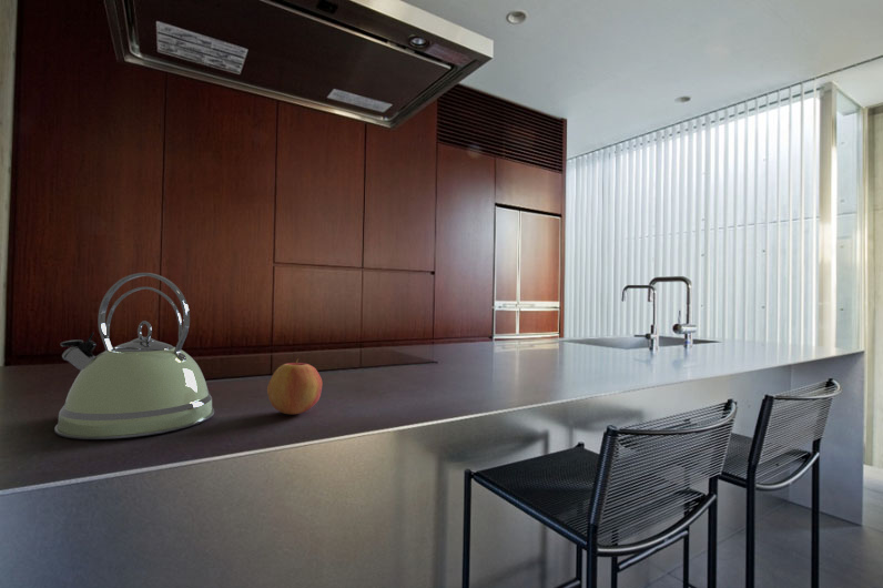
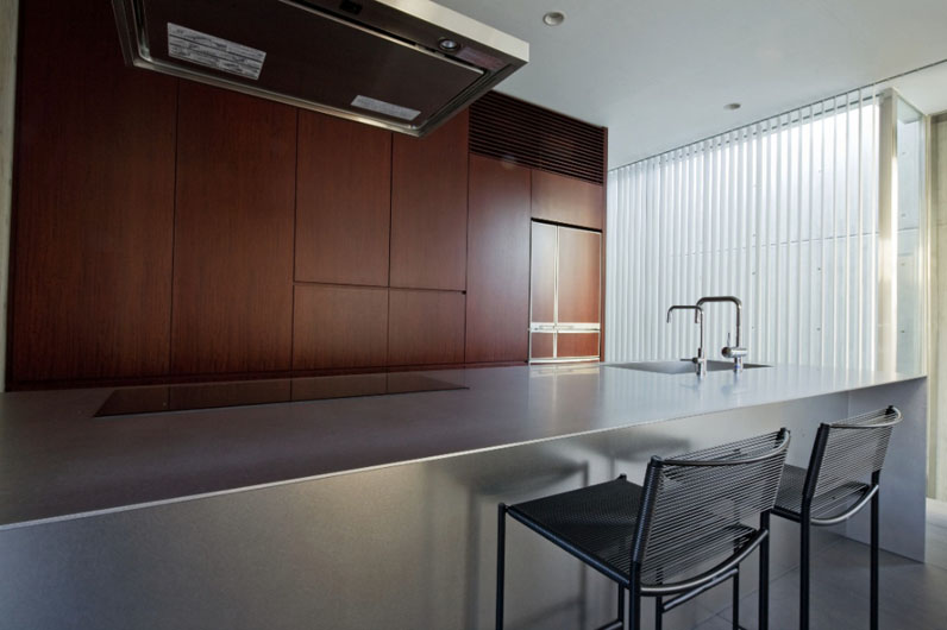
- kettle (134, 345)
- apple (295, 385)
